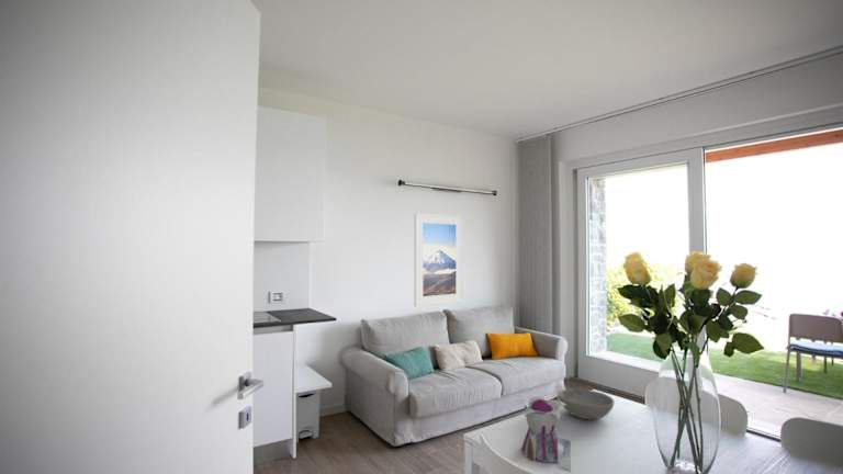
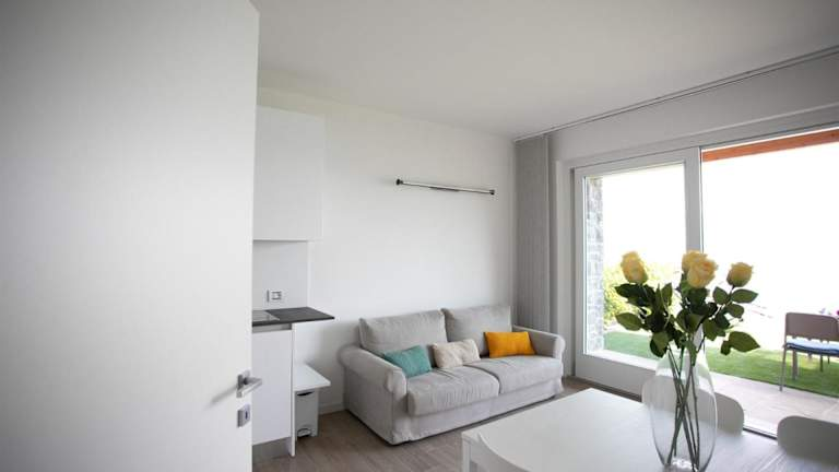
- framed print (439, 259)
- bowl (585, 406)
- teapot (546, 428)
